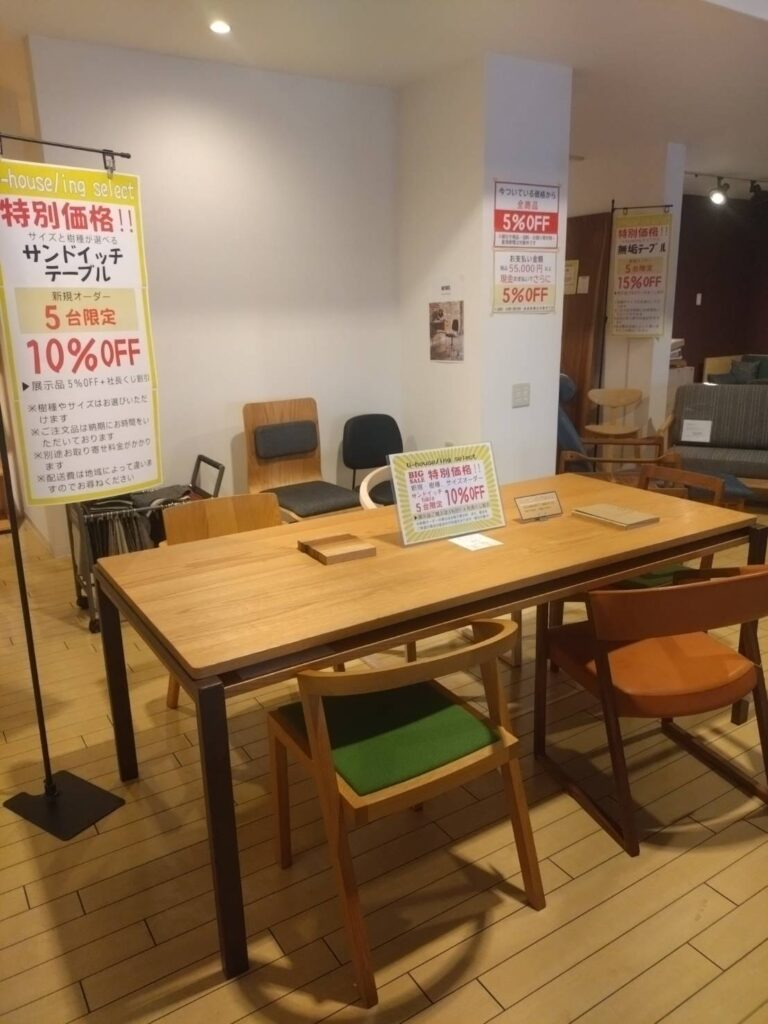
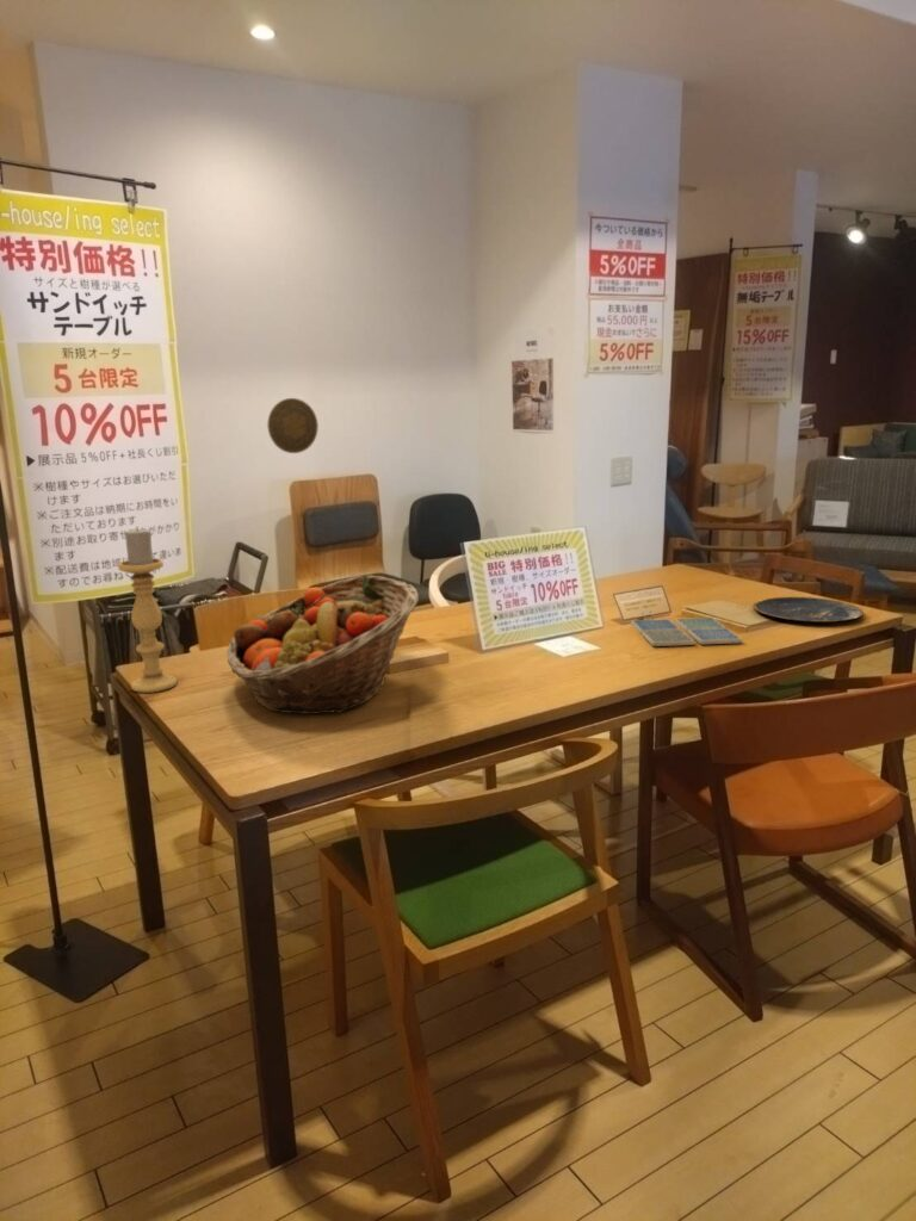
+ decorative plate (293, 426)
+ plate (806, 610)
+ fruit basket (322, 639)
+ candle holder (146, 607)
+ drink coaster (683, 630)
